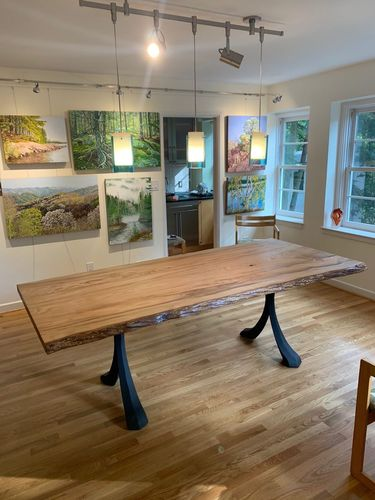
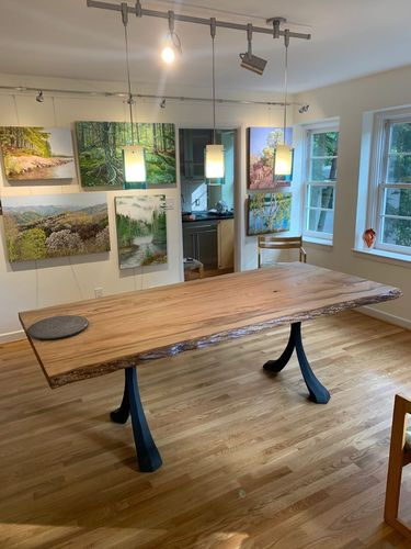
+ plate (58, 326)
